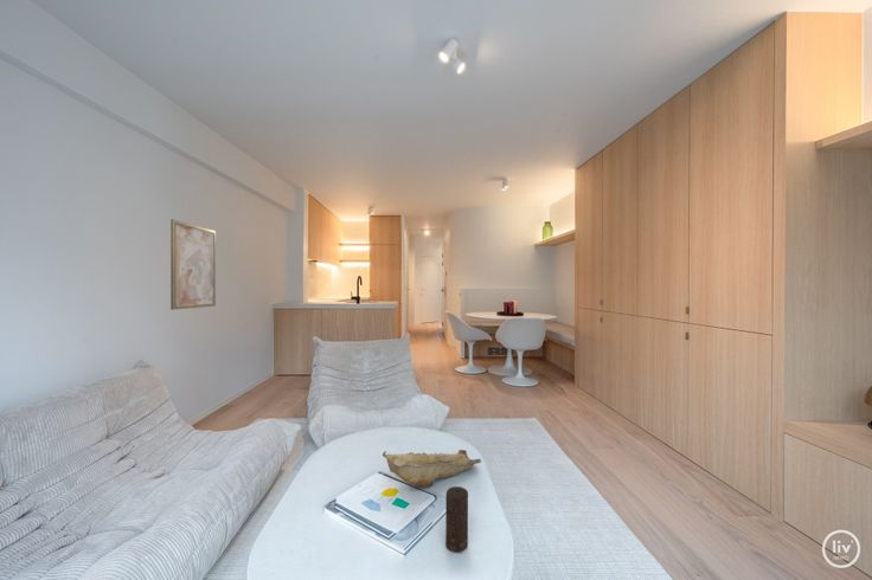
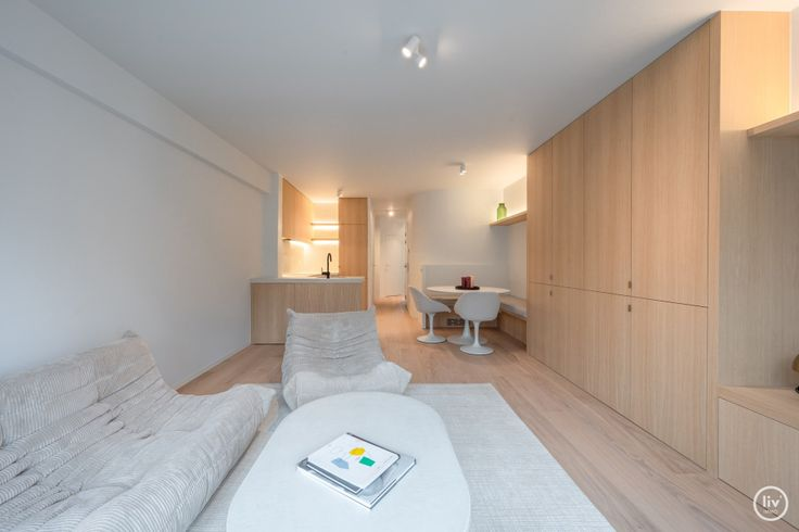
- wall art (195, 266)
- decorative bowl (434, 459)
- candle (456, 517)
